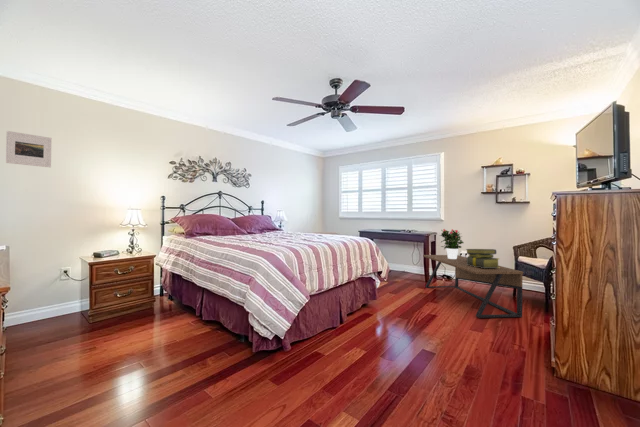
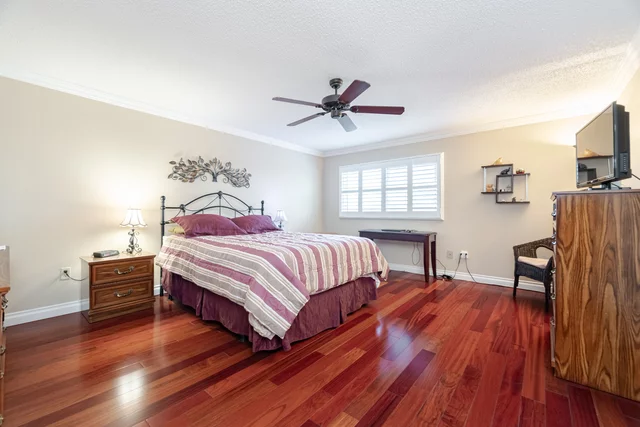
- stack of books (481, 257)
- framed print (29, 149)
- potted flower (451, 243)
- bench (464, 279)
